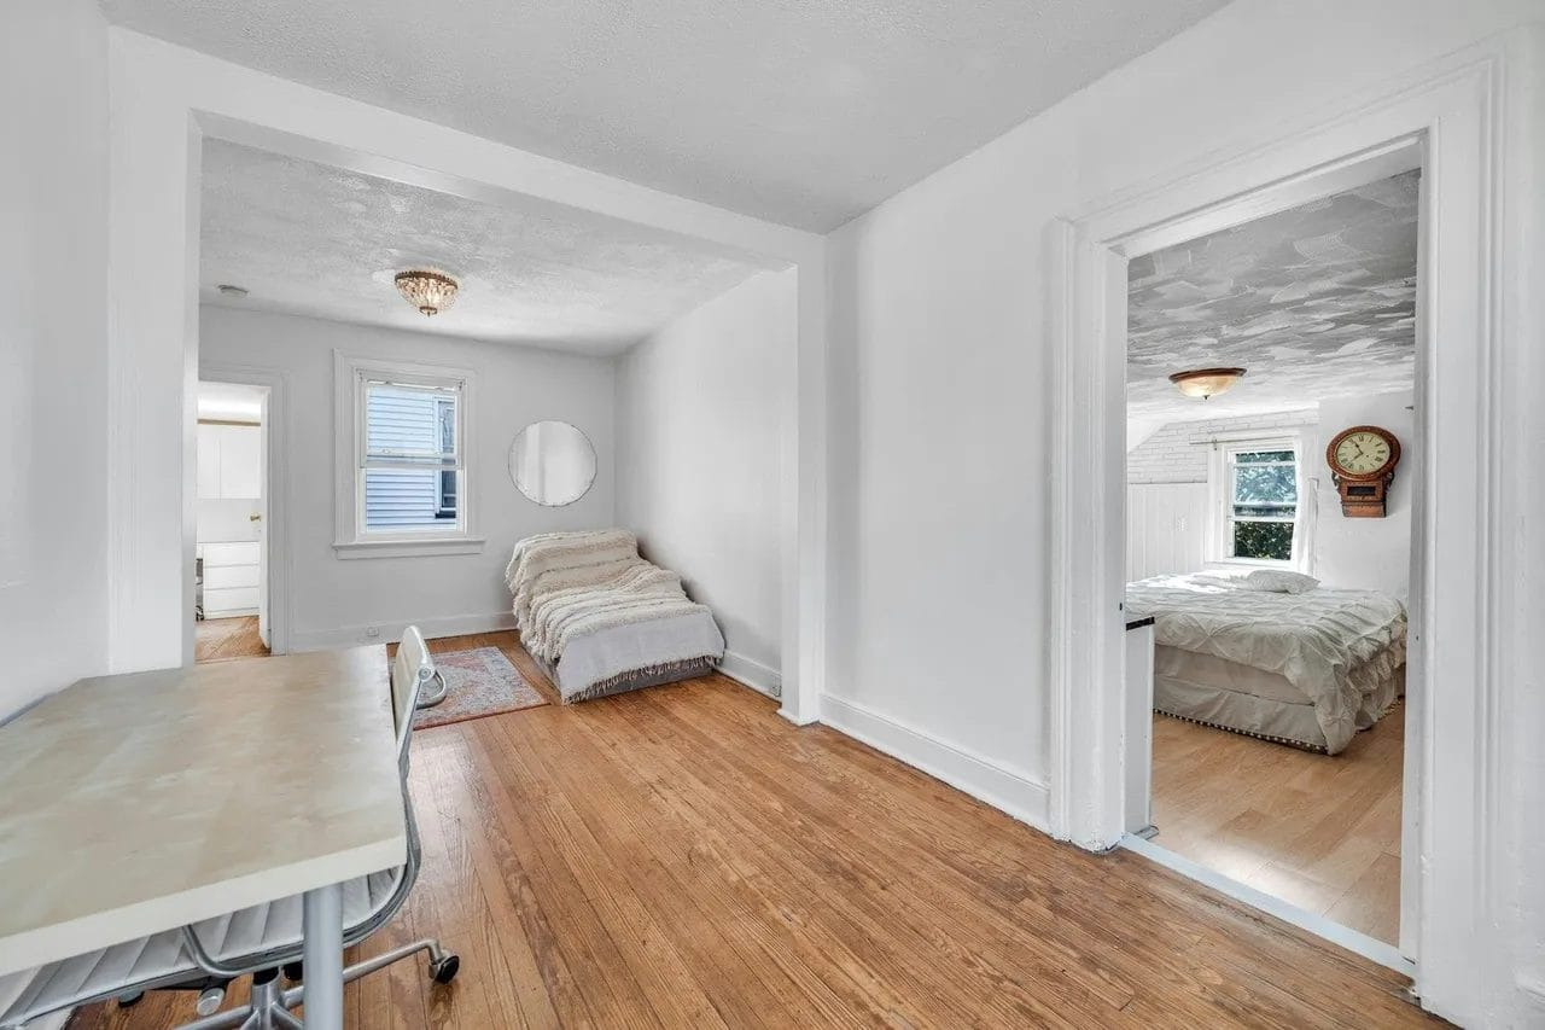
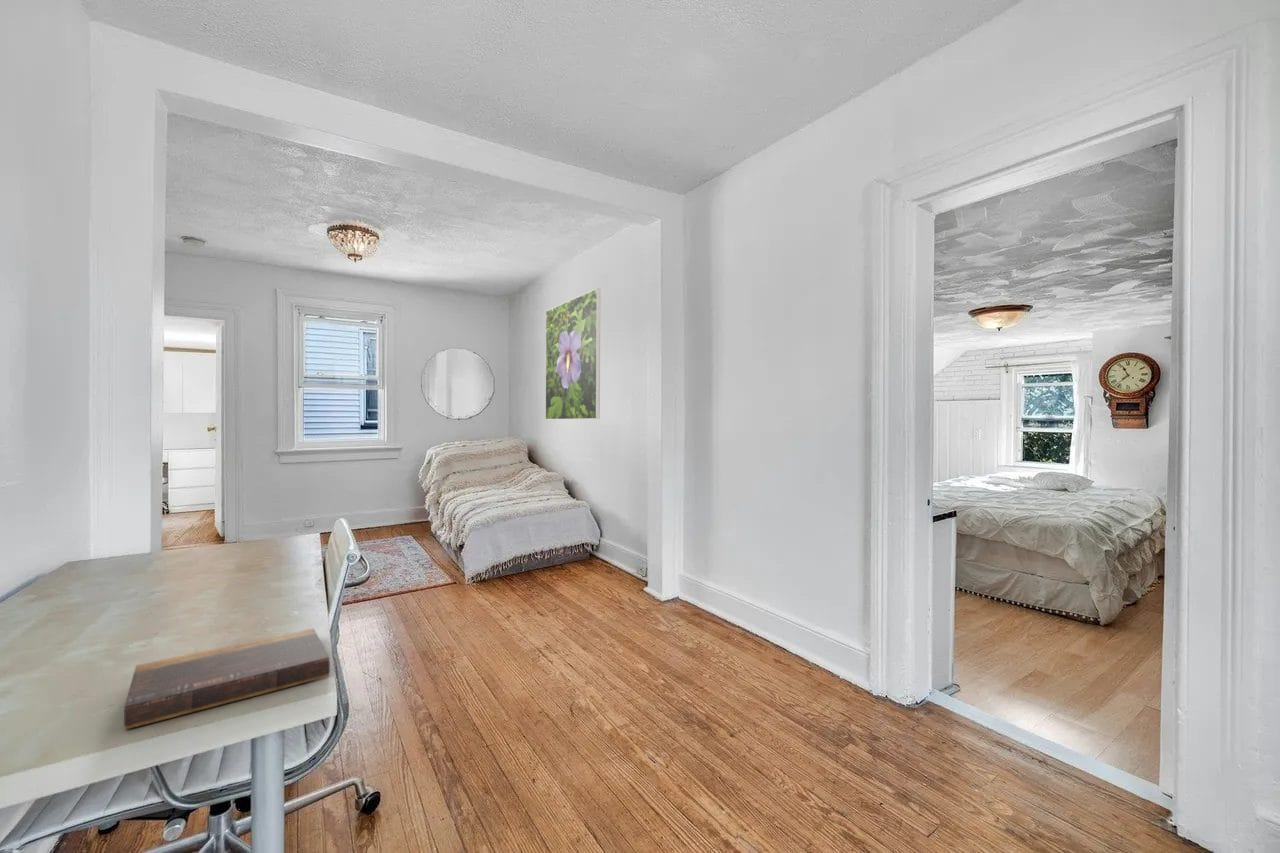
+ book (234, 671)
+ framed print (570, 360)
